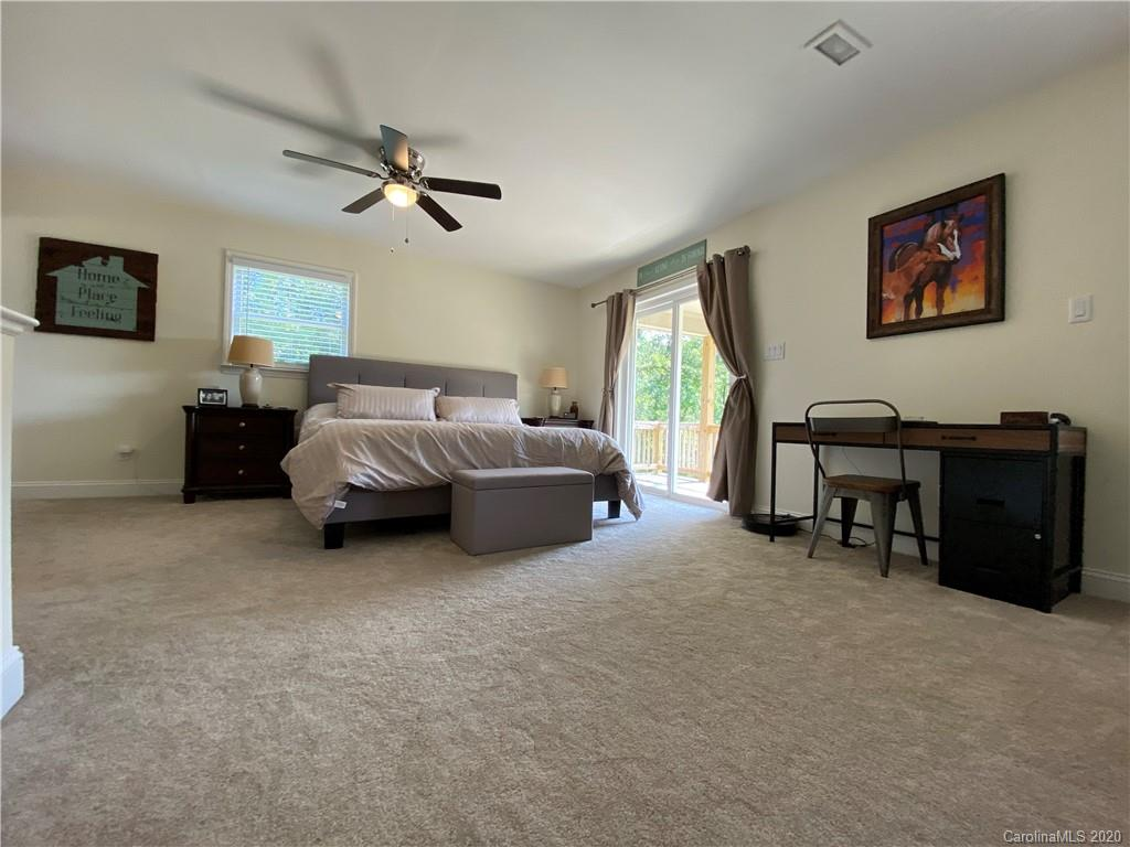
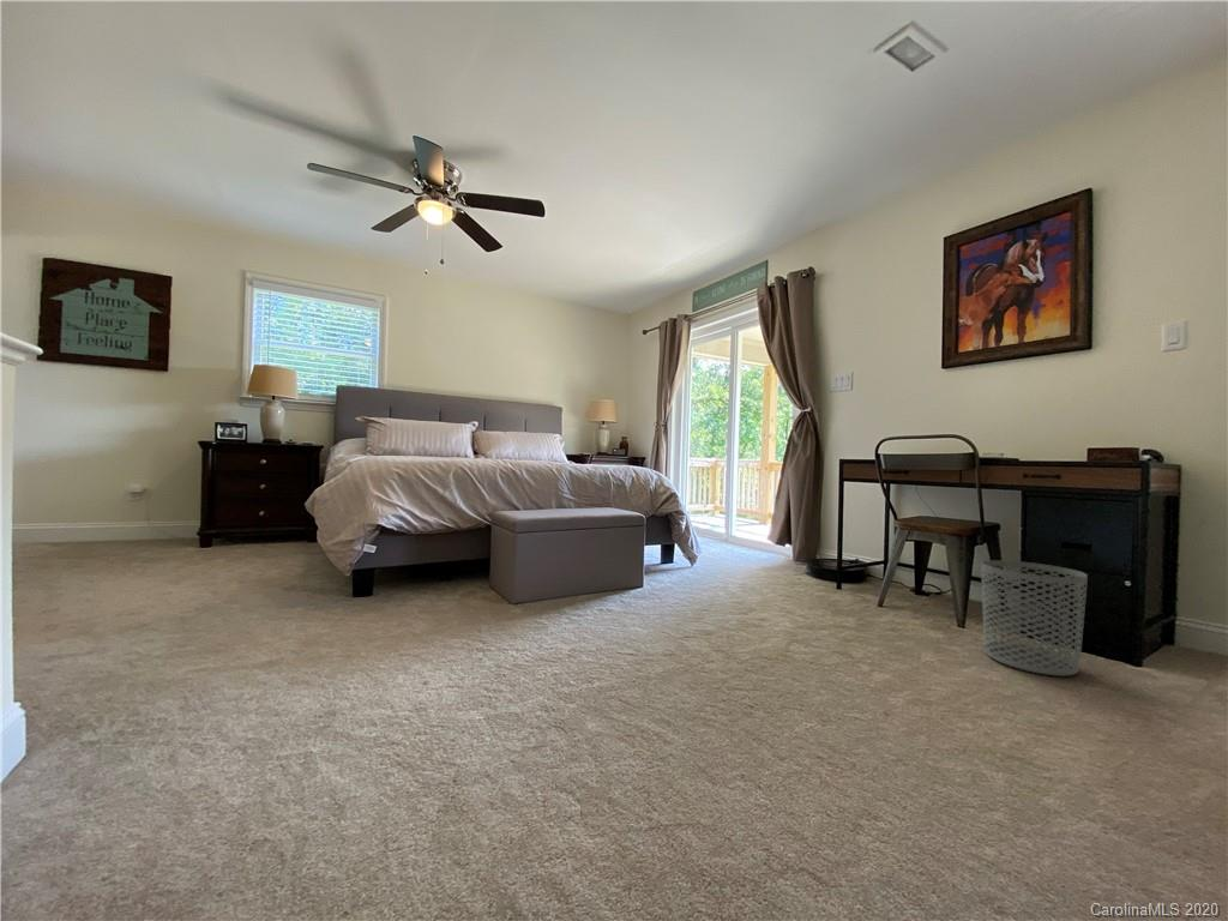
+ waste bin (1030, 614)
